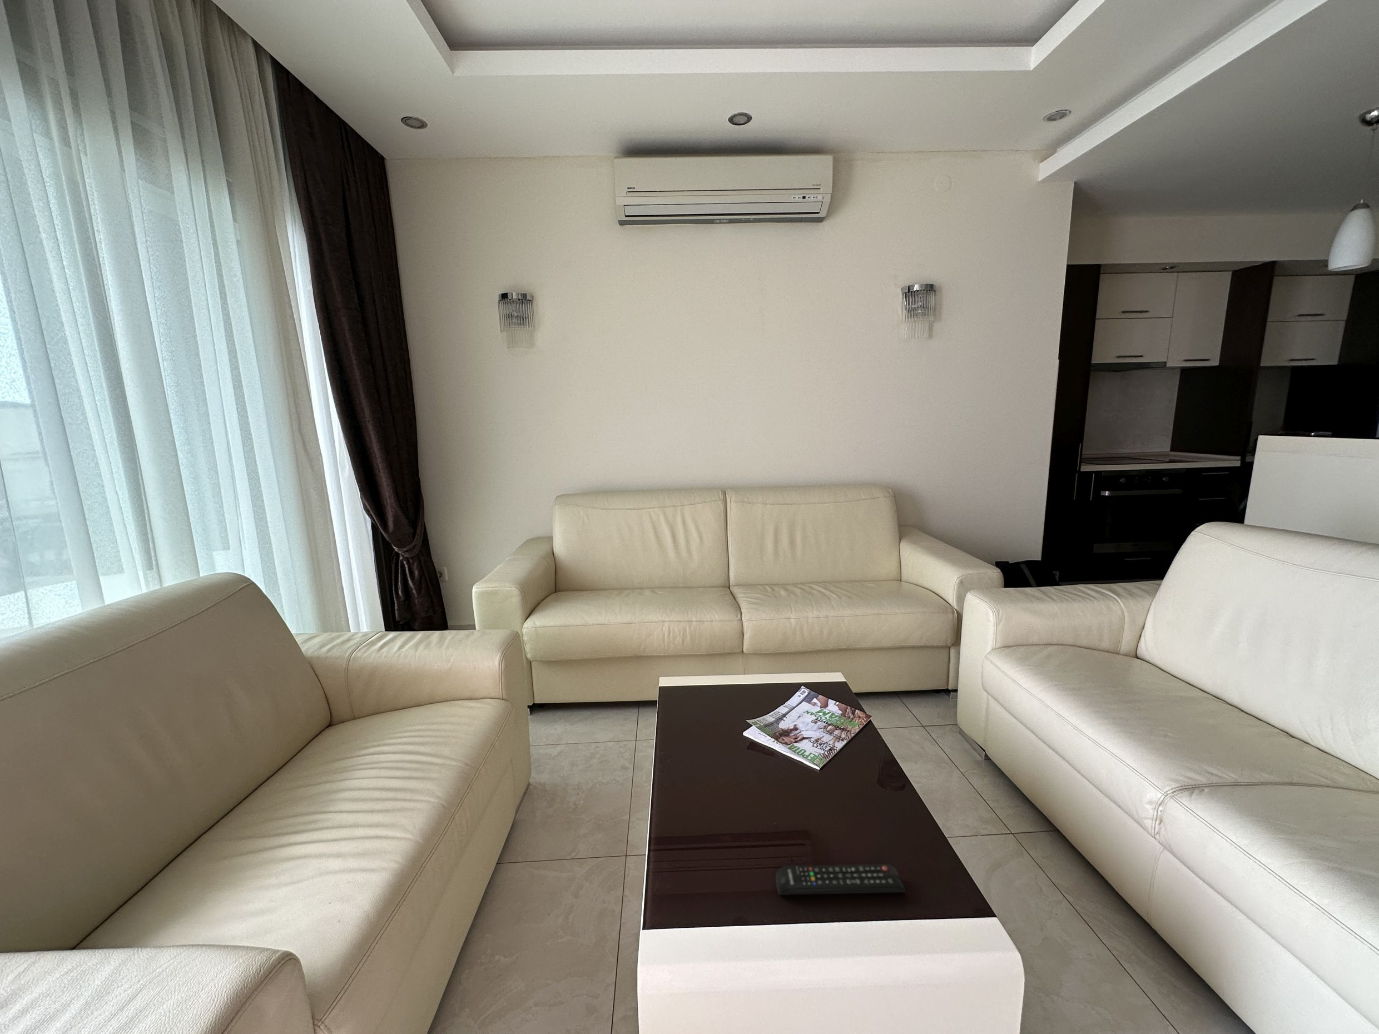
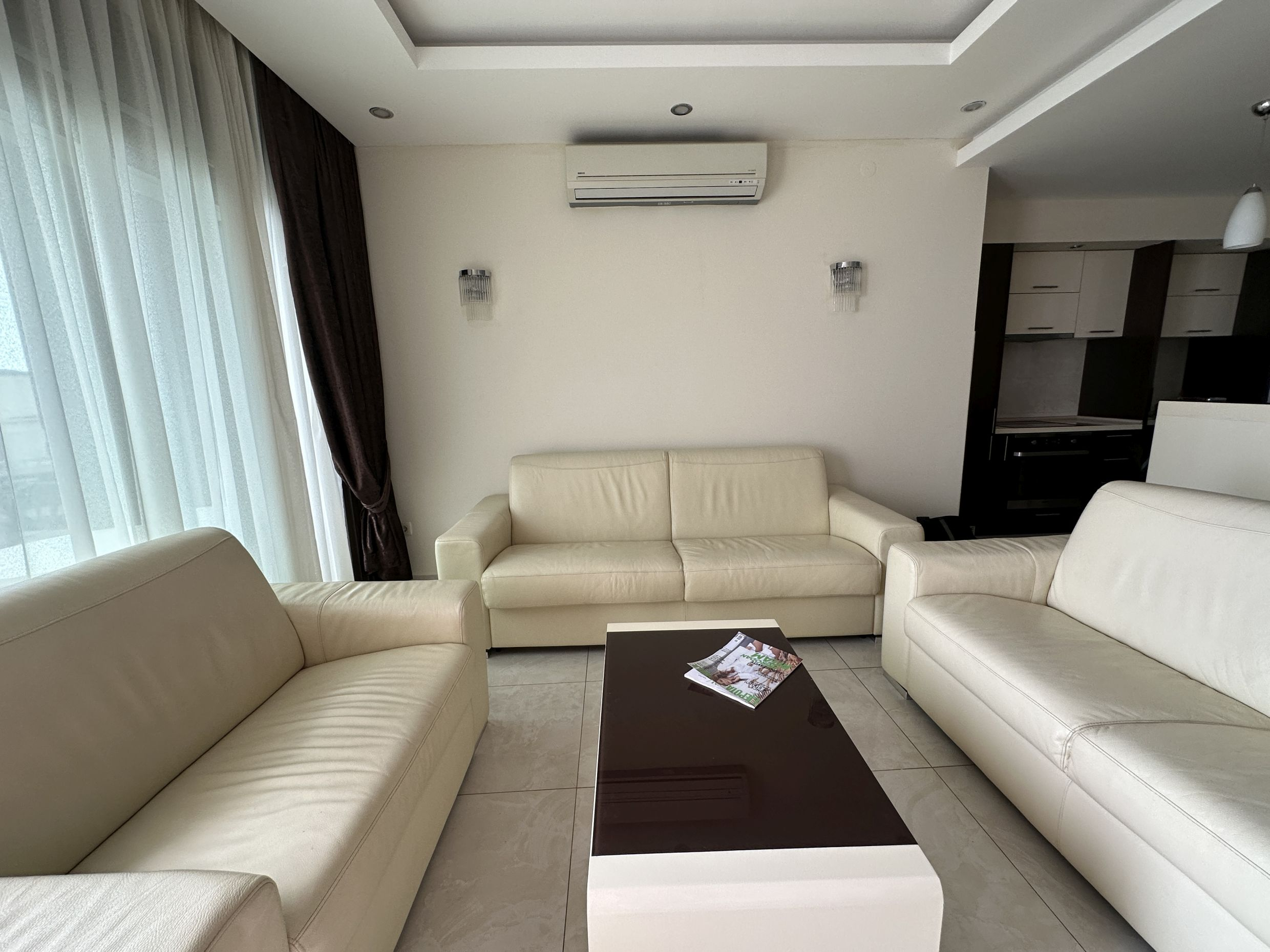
- remote control (839, 881)
